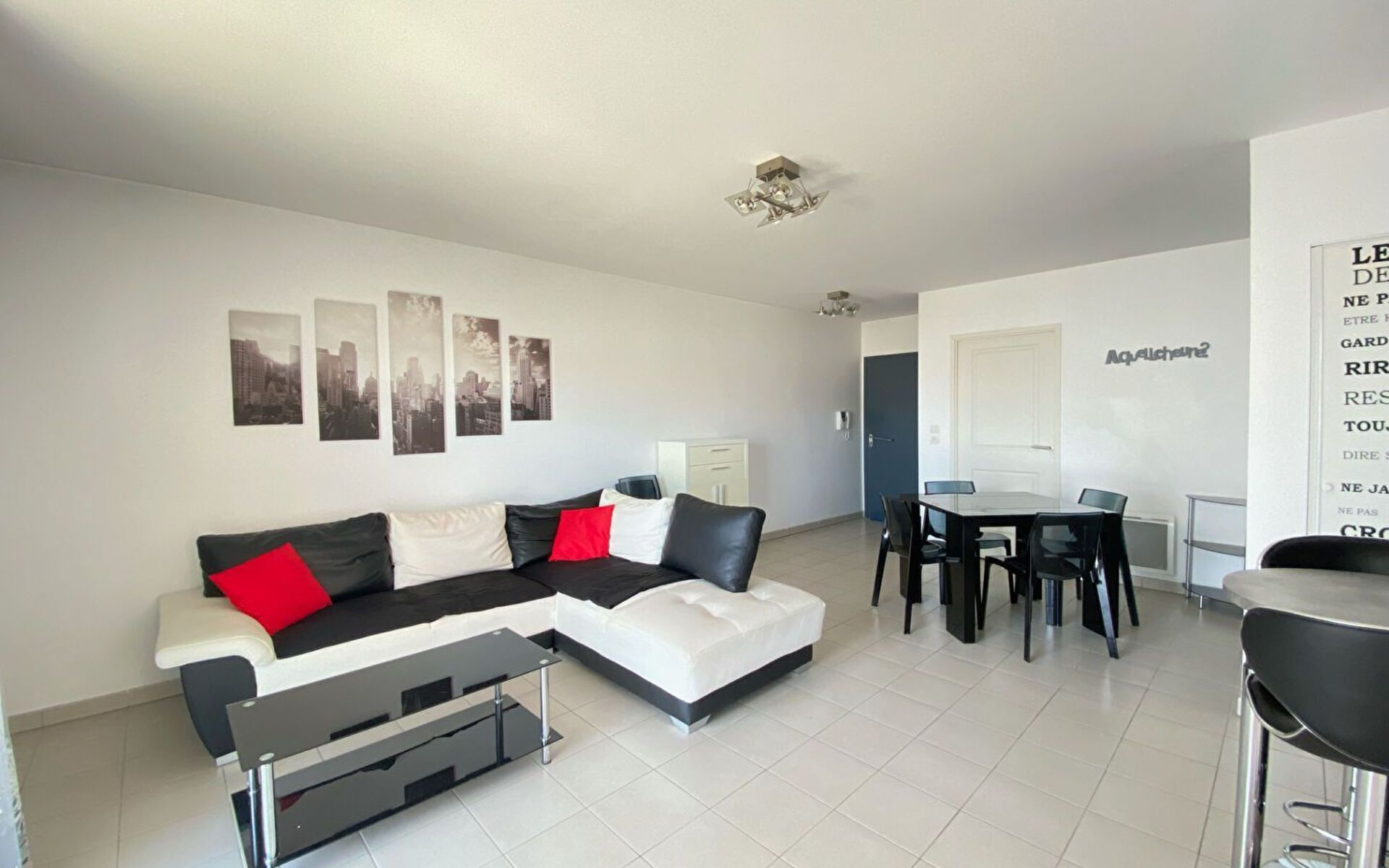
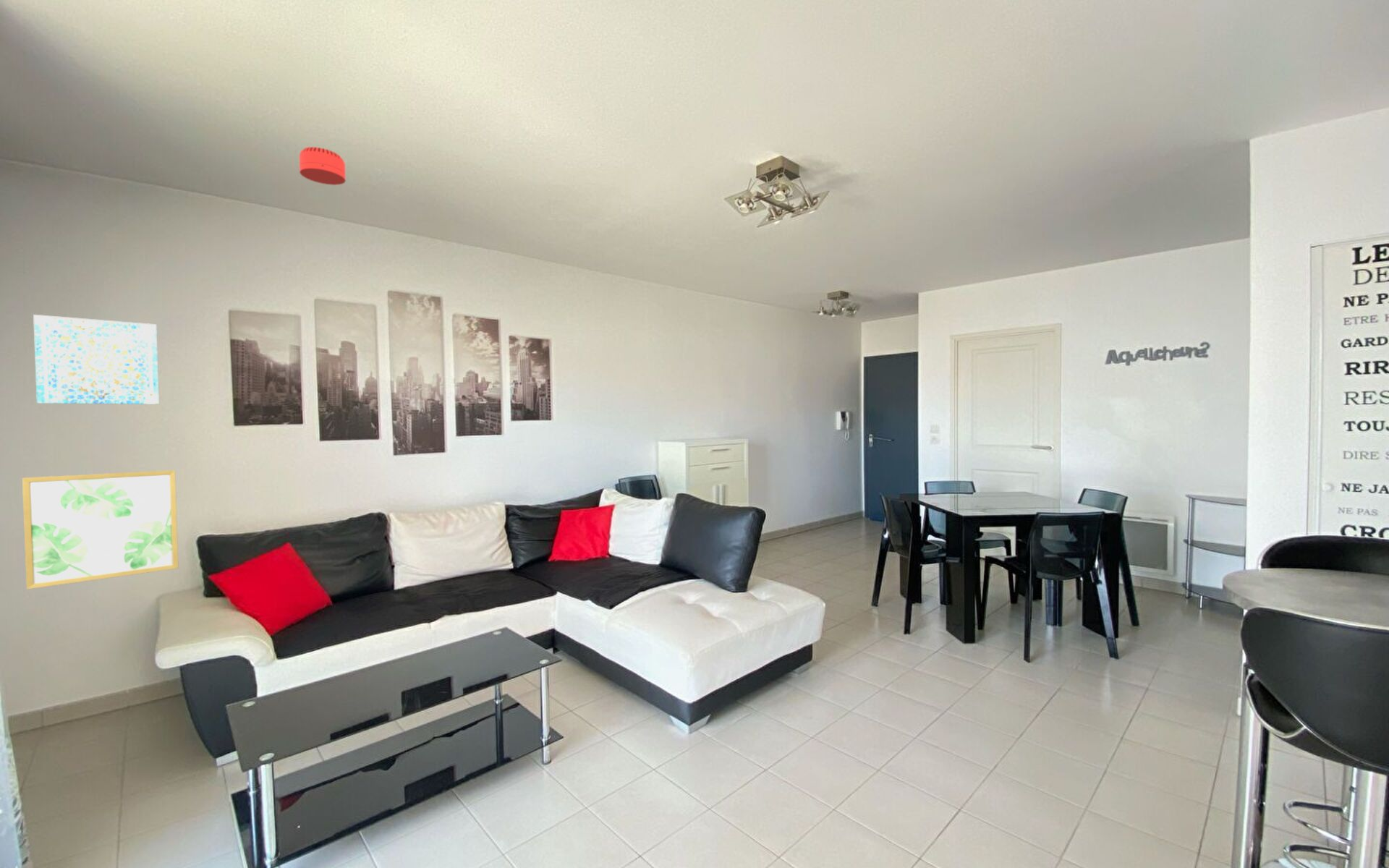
+ wall art (100, 362)
+ wall art (106, 525)
+ smoke detector (323, 165)
